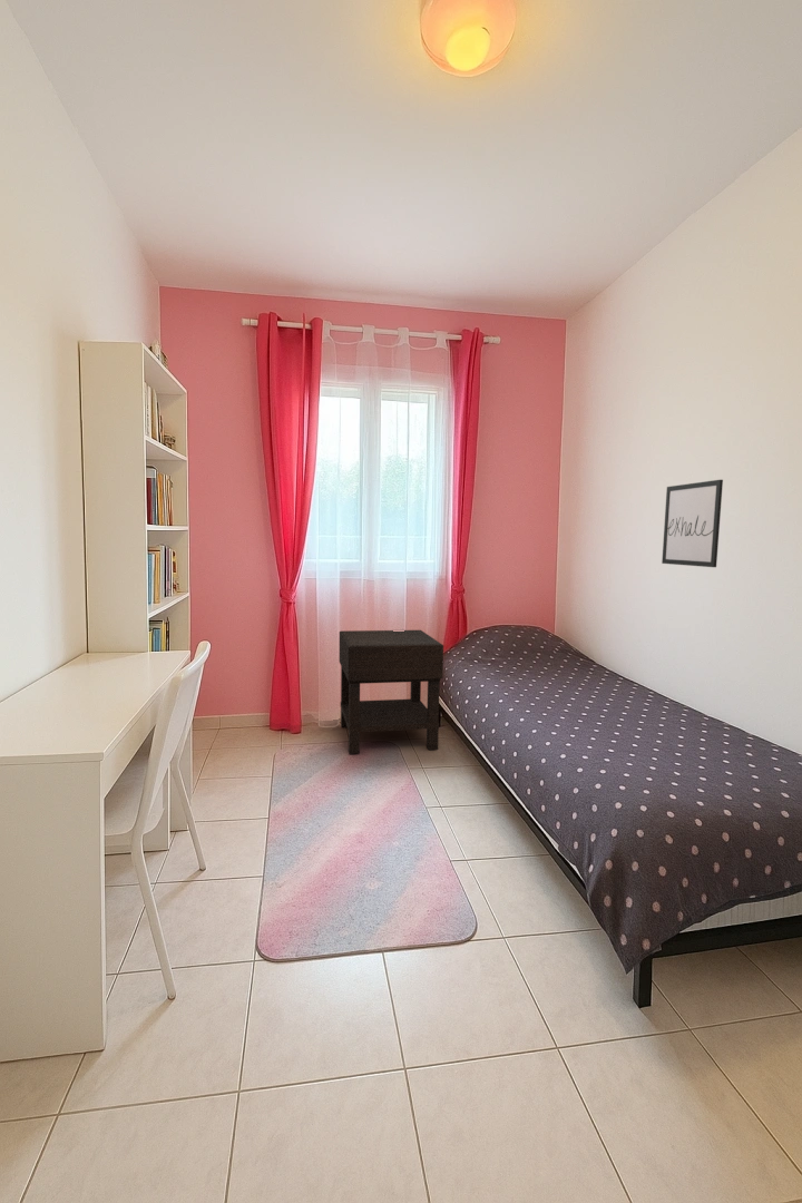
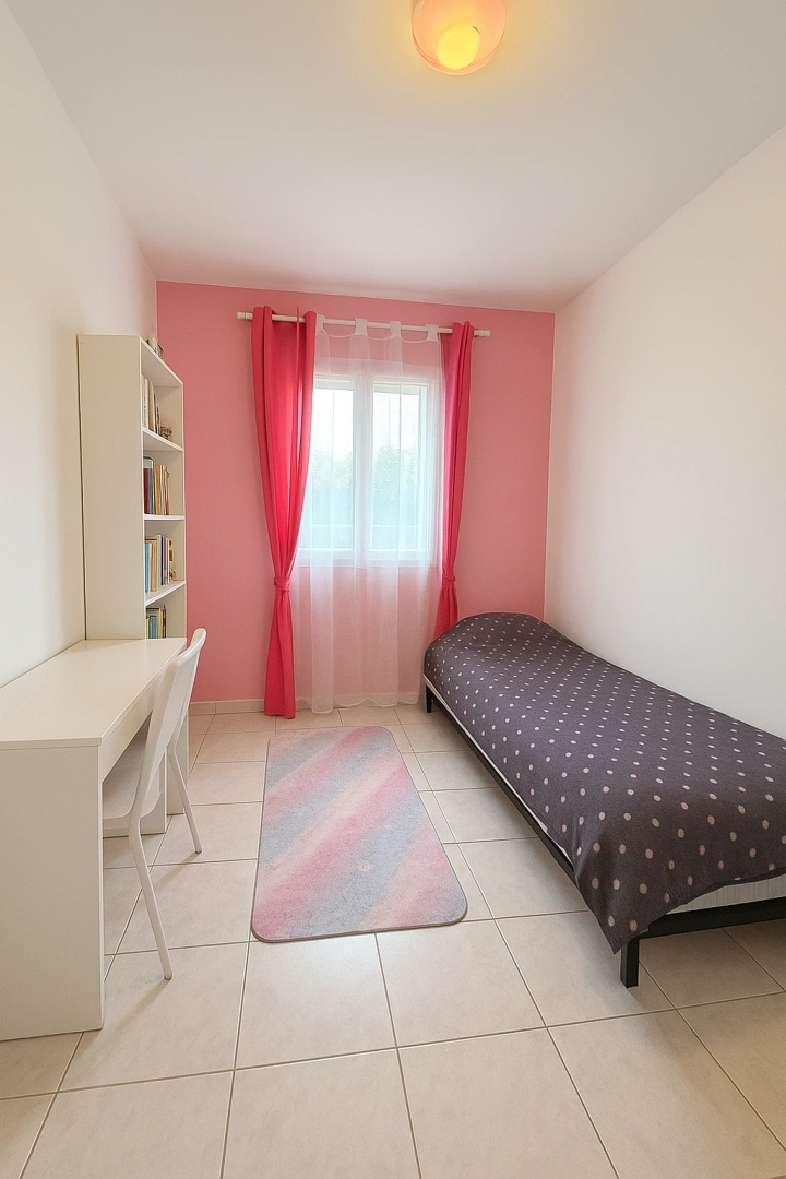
- nightstand (388, 682)
- wall art (689, 525)
